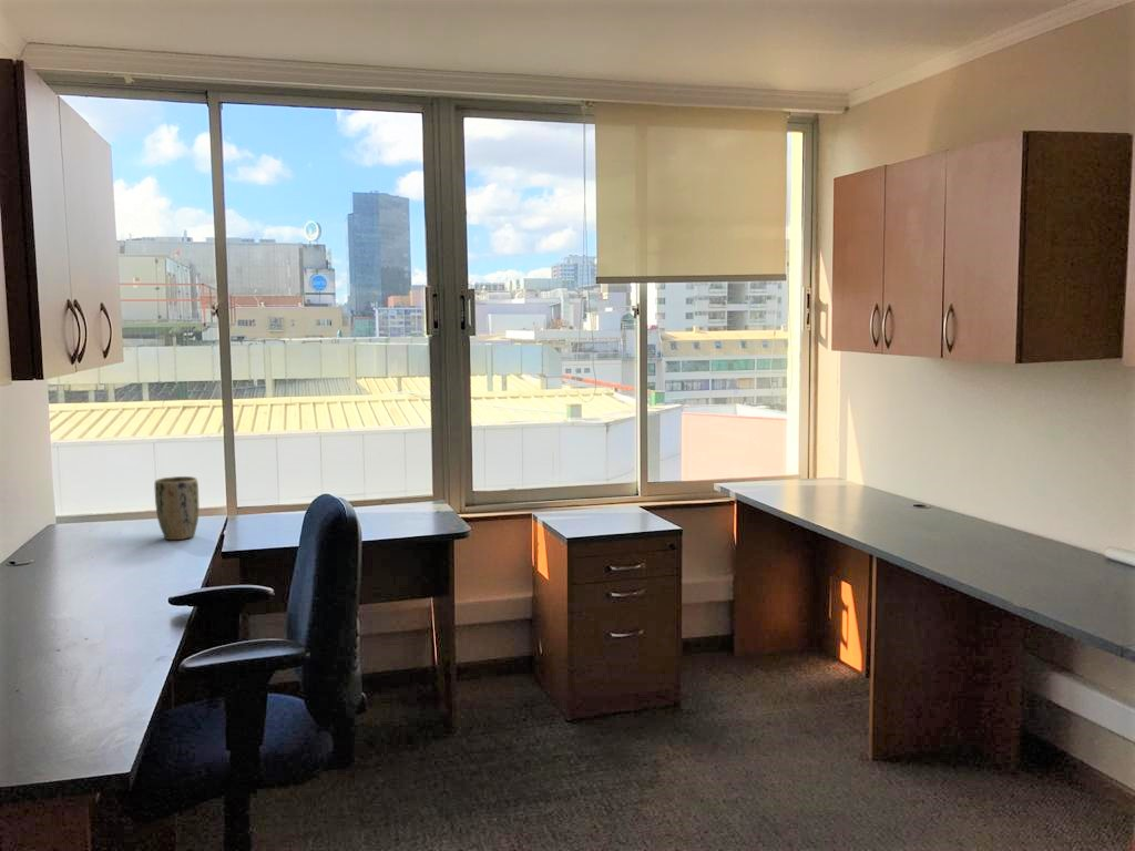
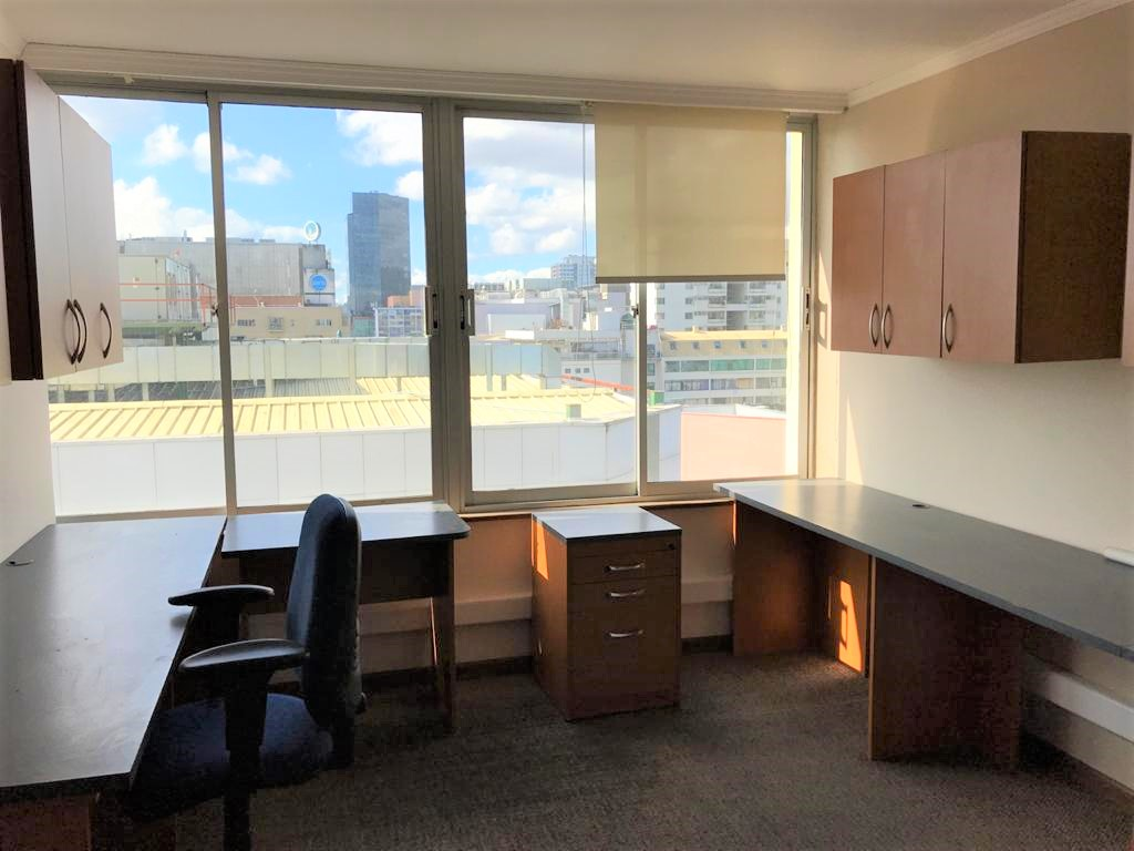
- plant pot (177, 507)
